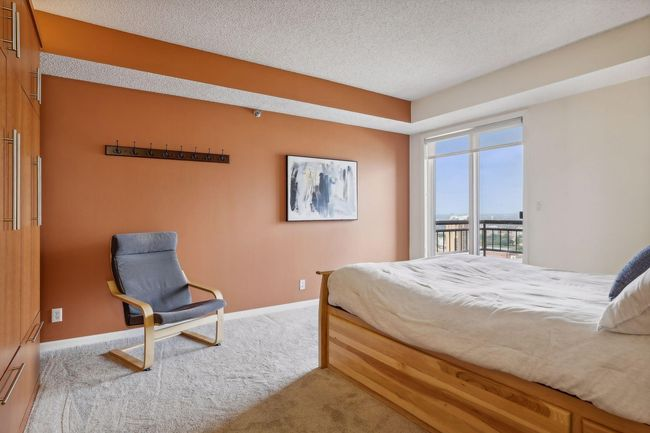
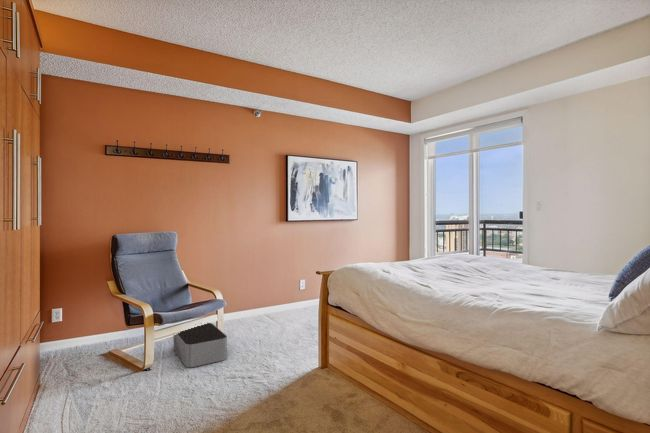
+ storage bin (199, 343)
